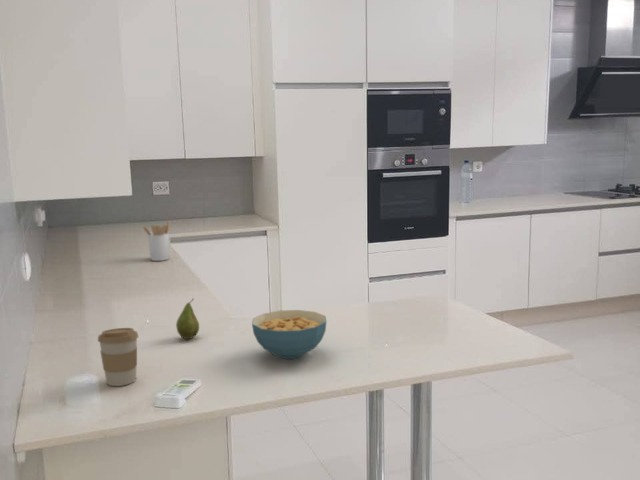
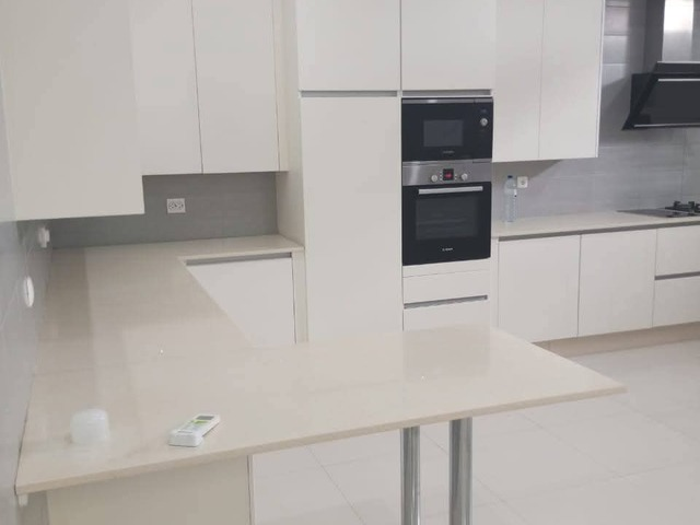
- utensil holder (159, 240)
- coffee cup (119, 354)
- cereal bowl (289, 337)
- fruit (187, 318)
